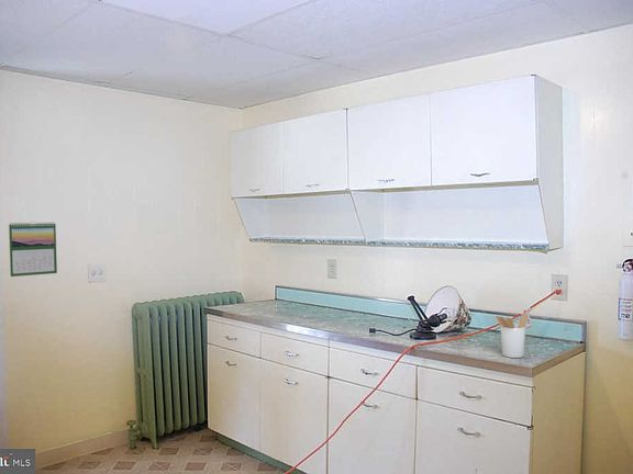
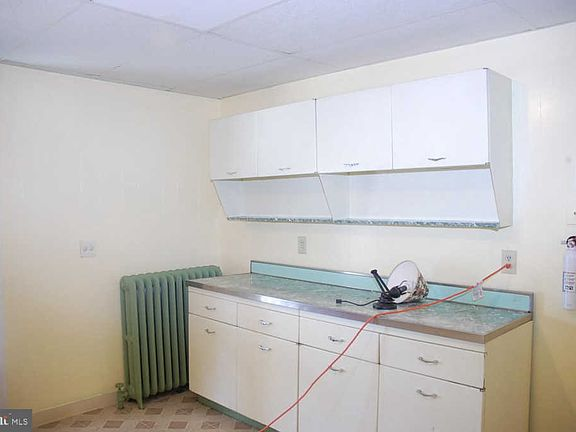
- calendar (33, 248)
- utensil holder (510, 334)
